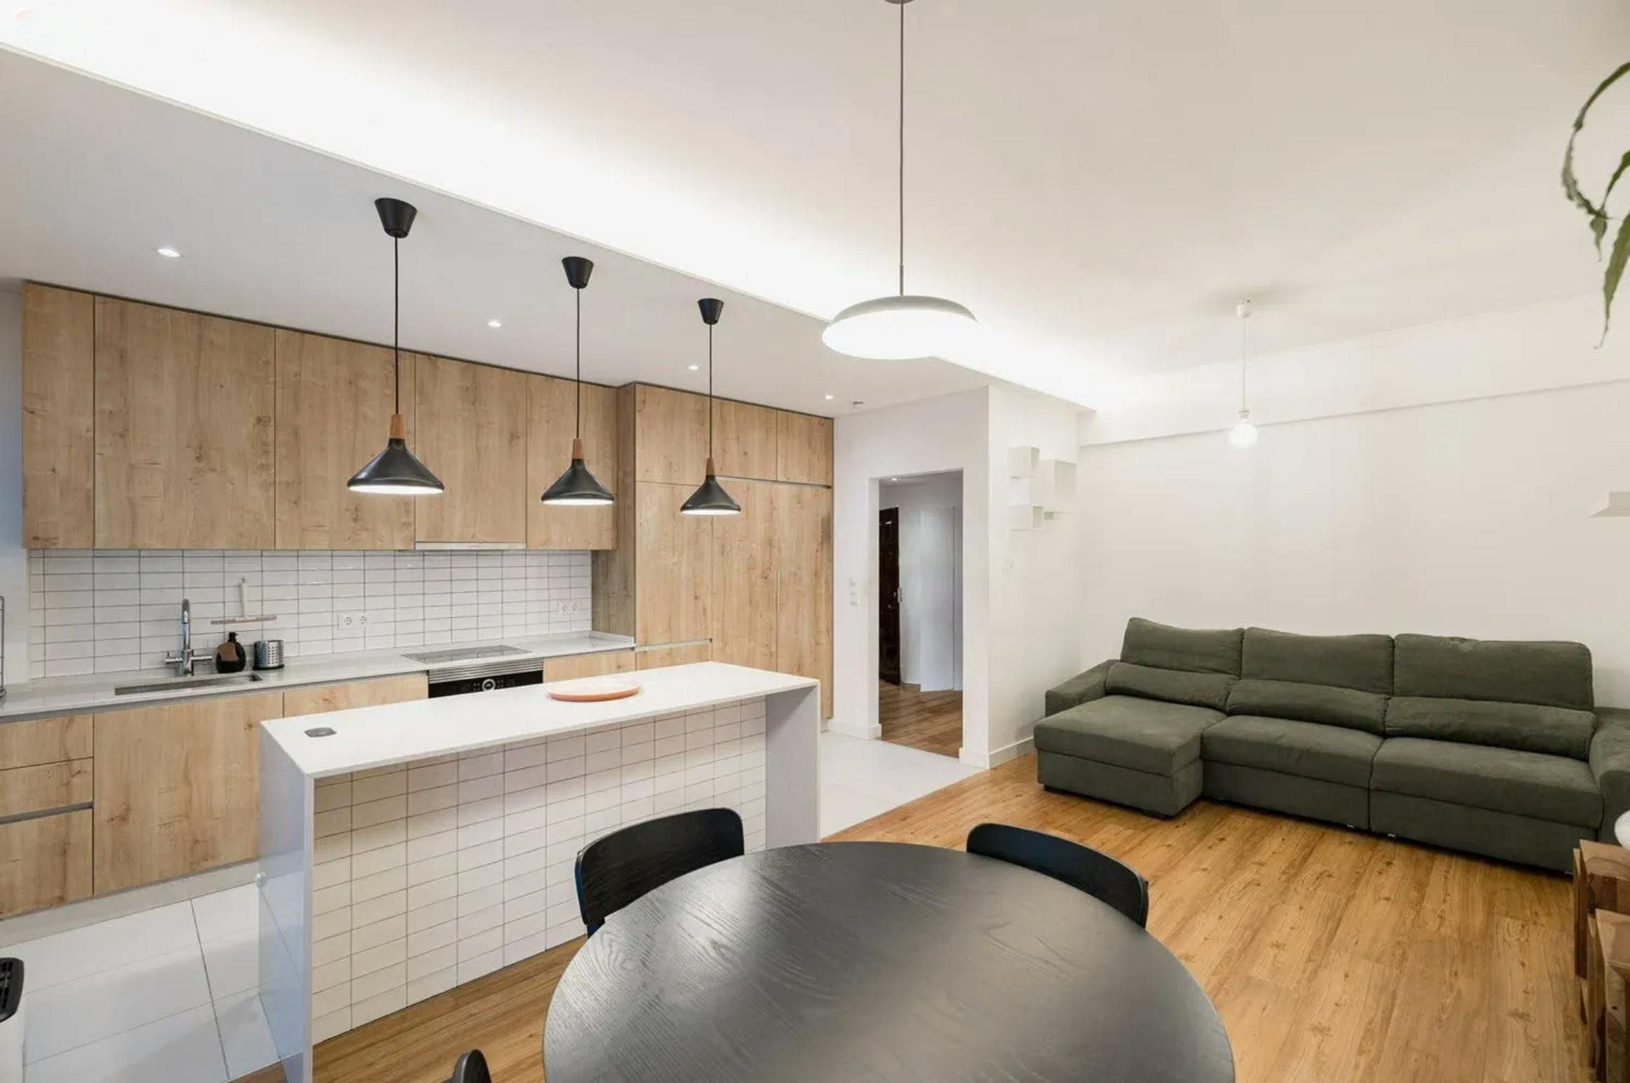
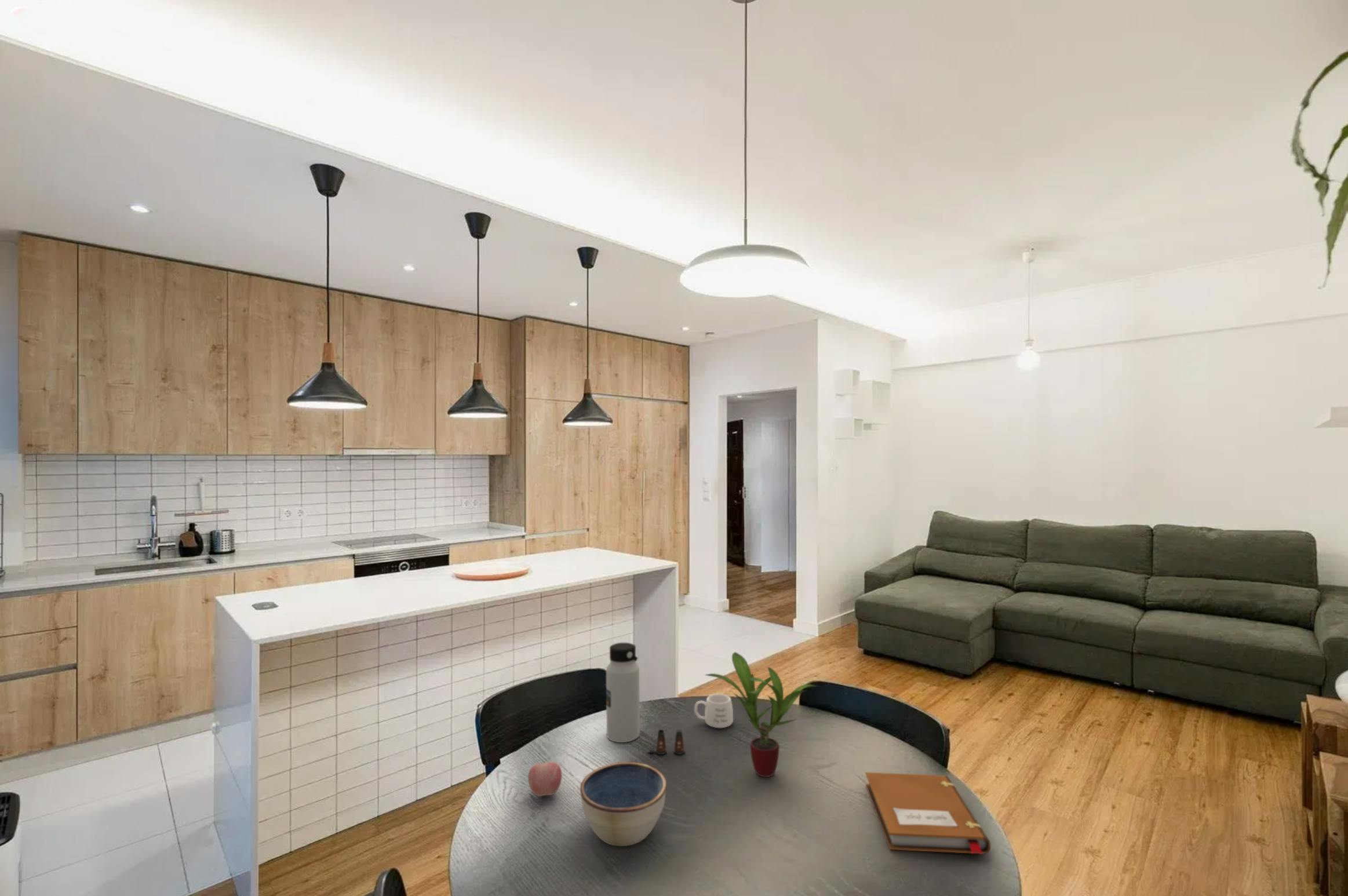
+ potted plant (762, 716)
+ salt shaker (665, 742)
+ bowl (624, 807)
+ mug (713, 711)
+ apple (545, 778)
+ notebook (923, 811)
+ water bottle (622, 690)
